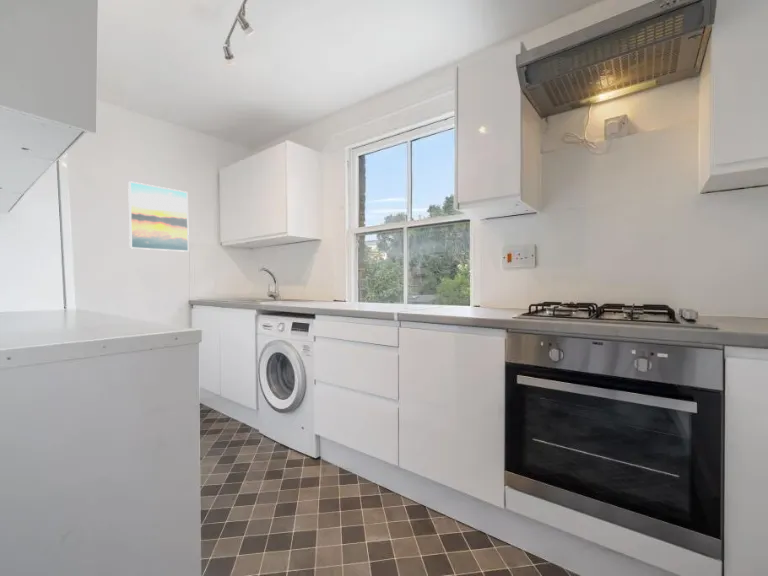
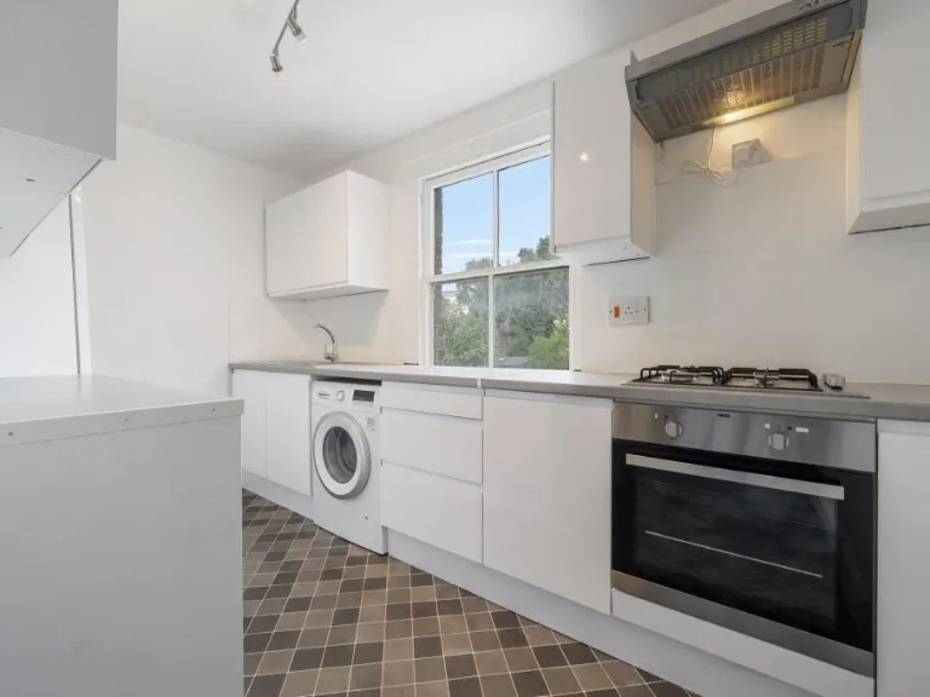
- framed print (160, 218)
